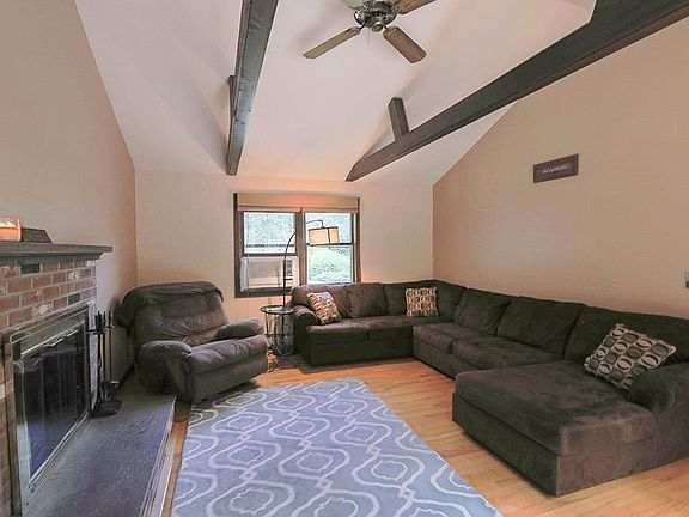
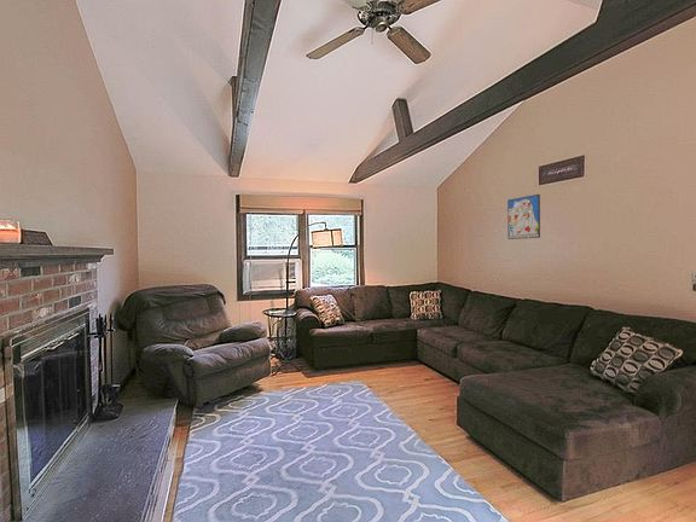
+ wall art (522, 218)
